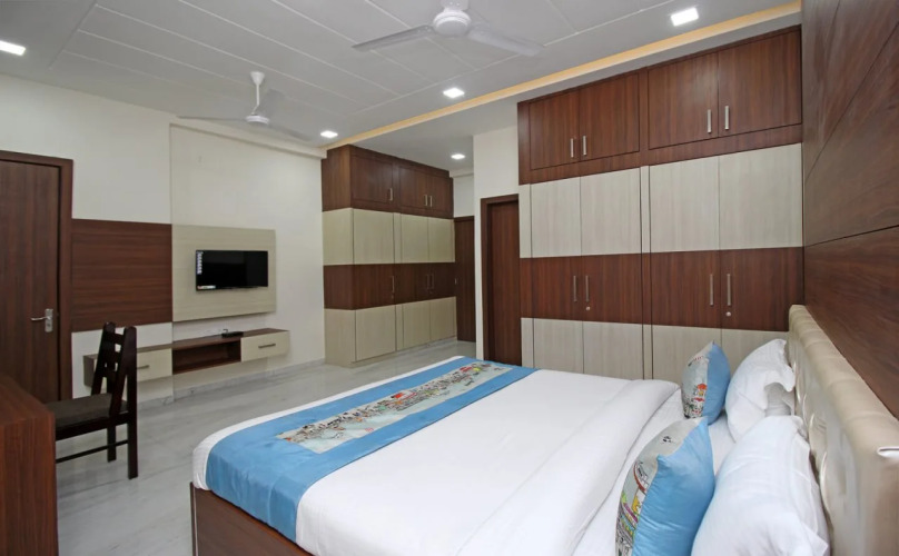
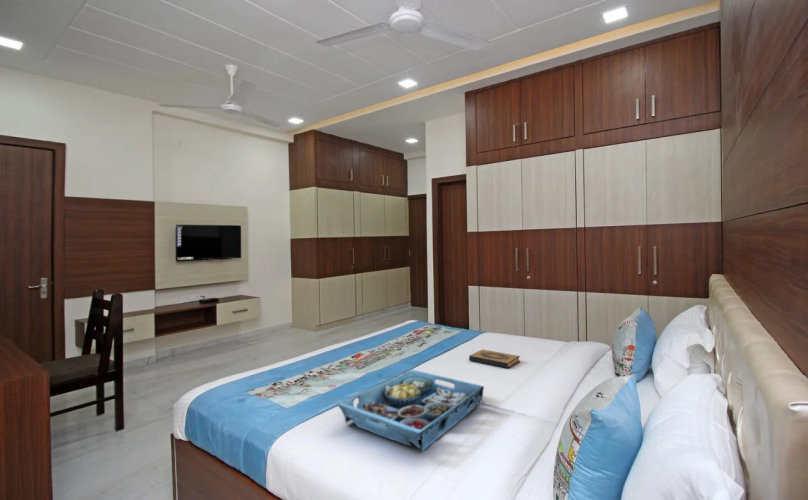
+ serving tray (414, 402)
+ hardback book (494, 358)
